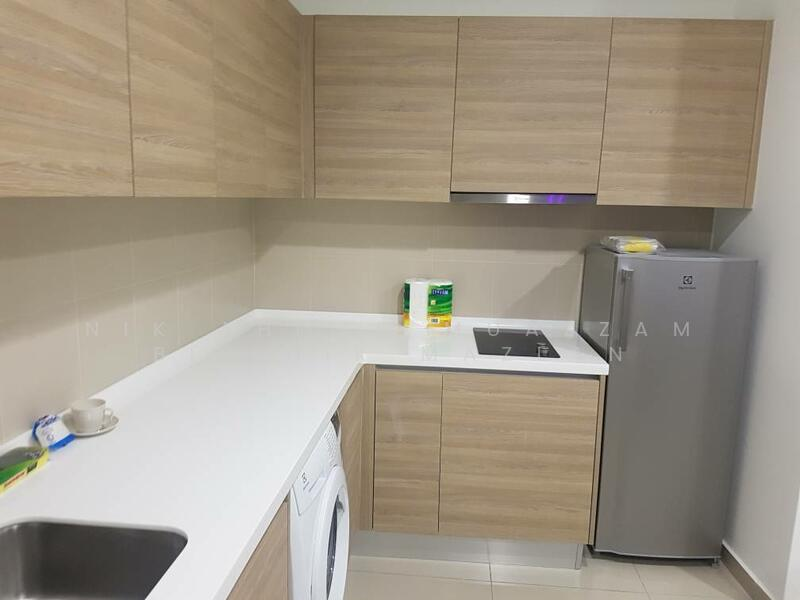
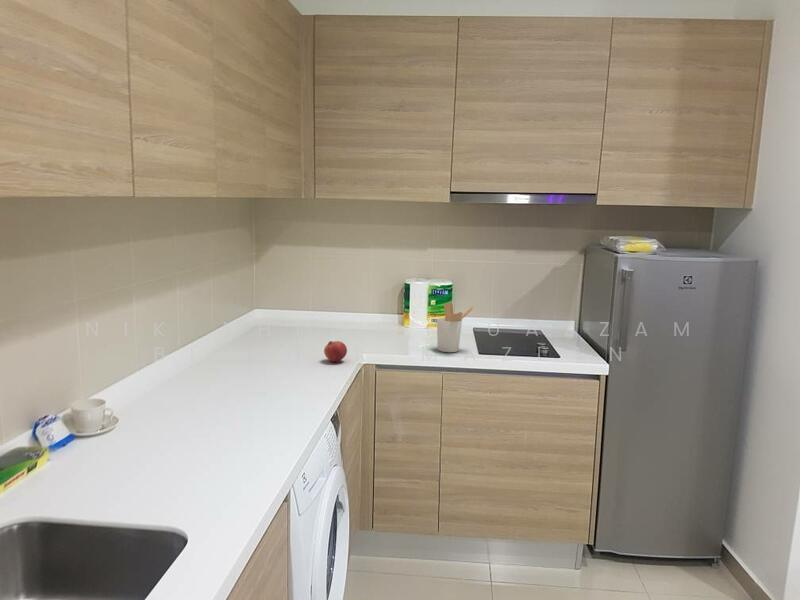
+ utensil holder (455, 327)
+ pomegranate (335, 351)
